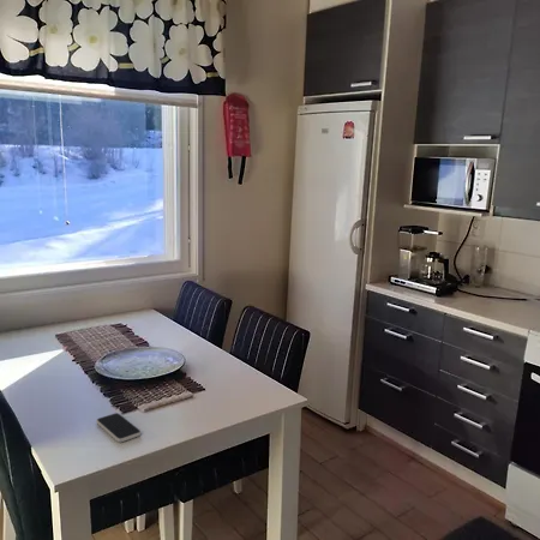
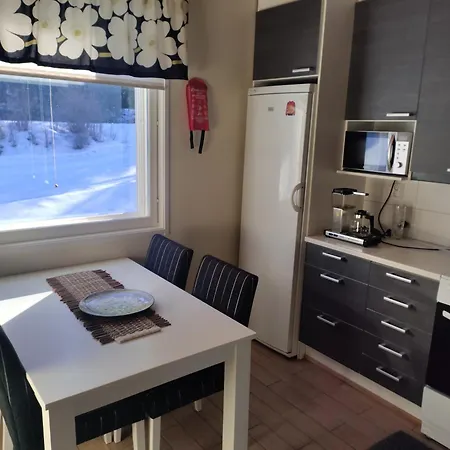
- smartphone (118, 426)
